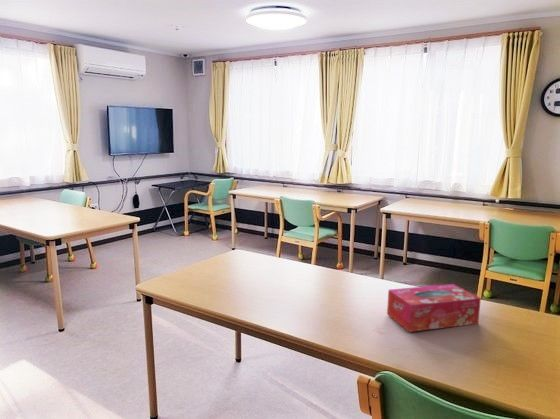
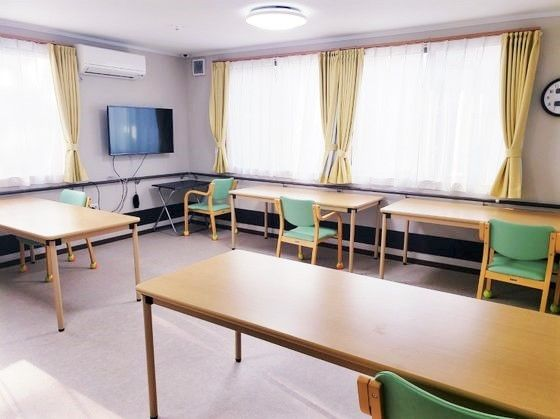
- tissue box (432, 306)
